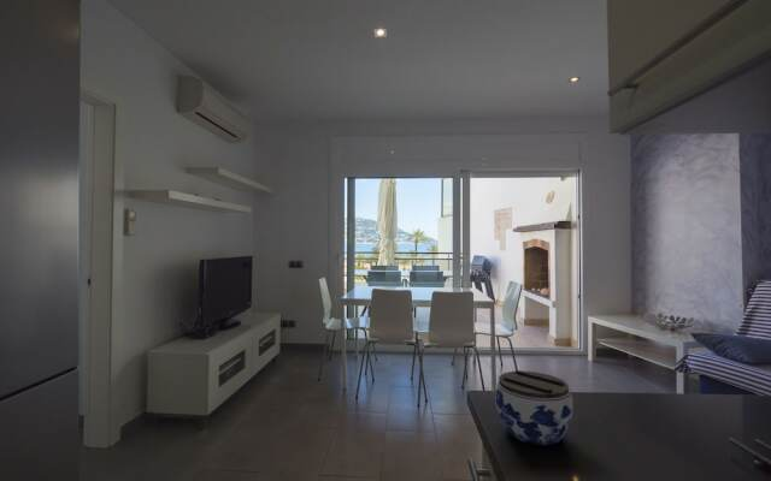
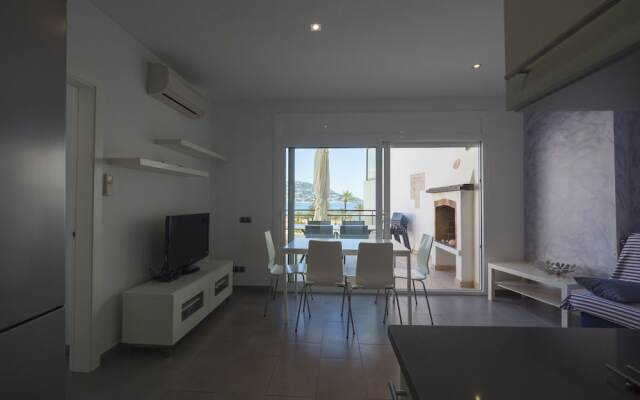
- jar (532, 405)
